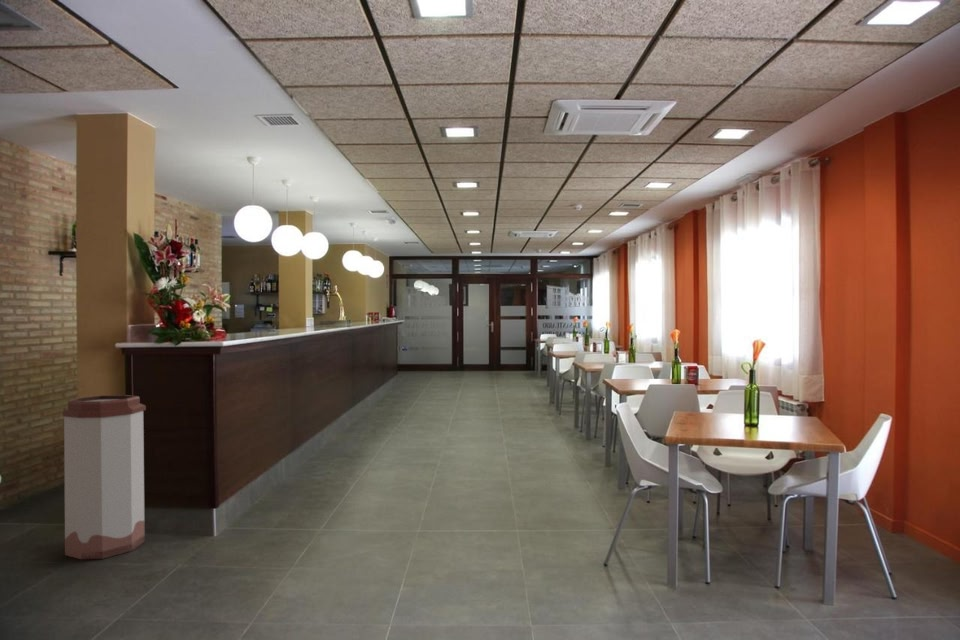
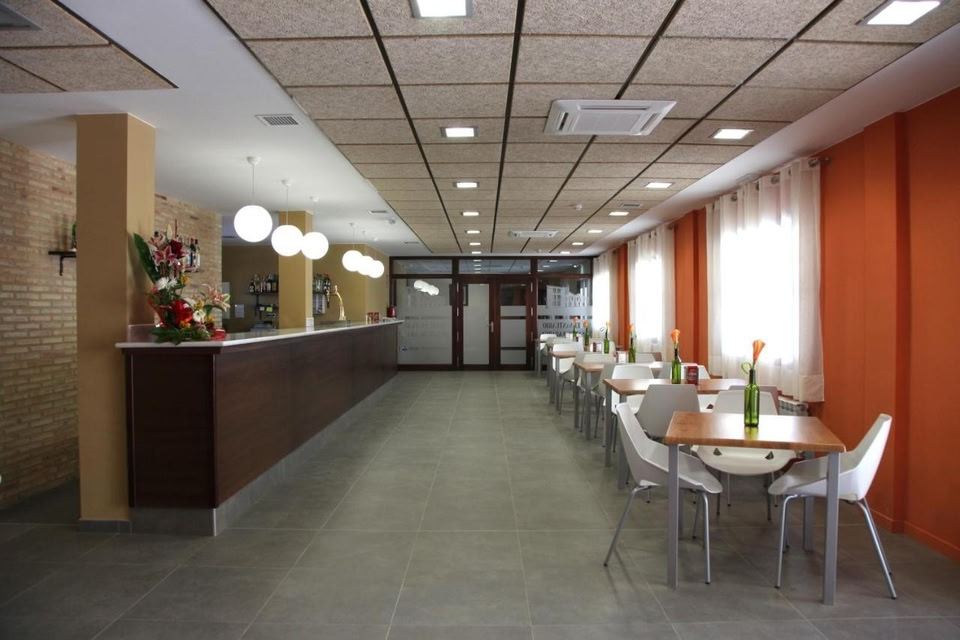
- trash can (105, 472)
